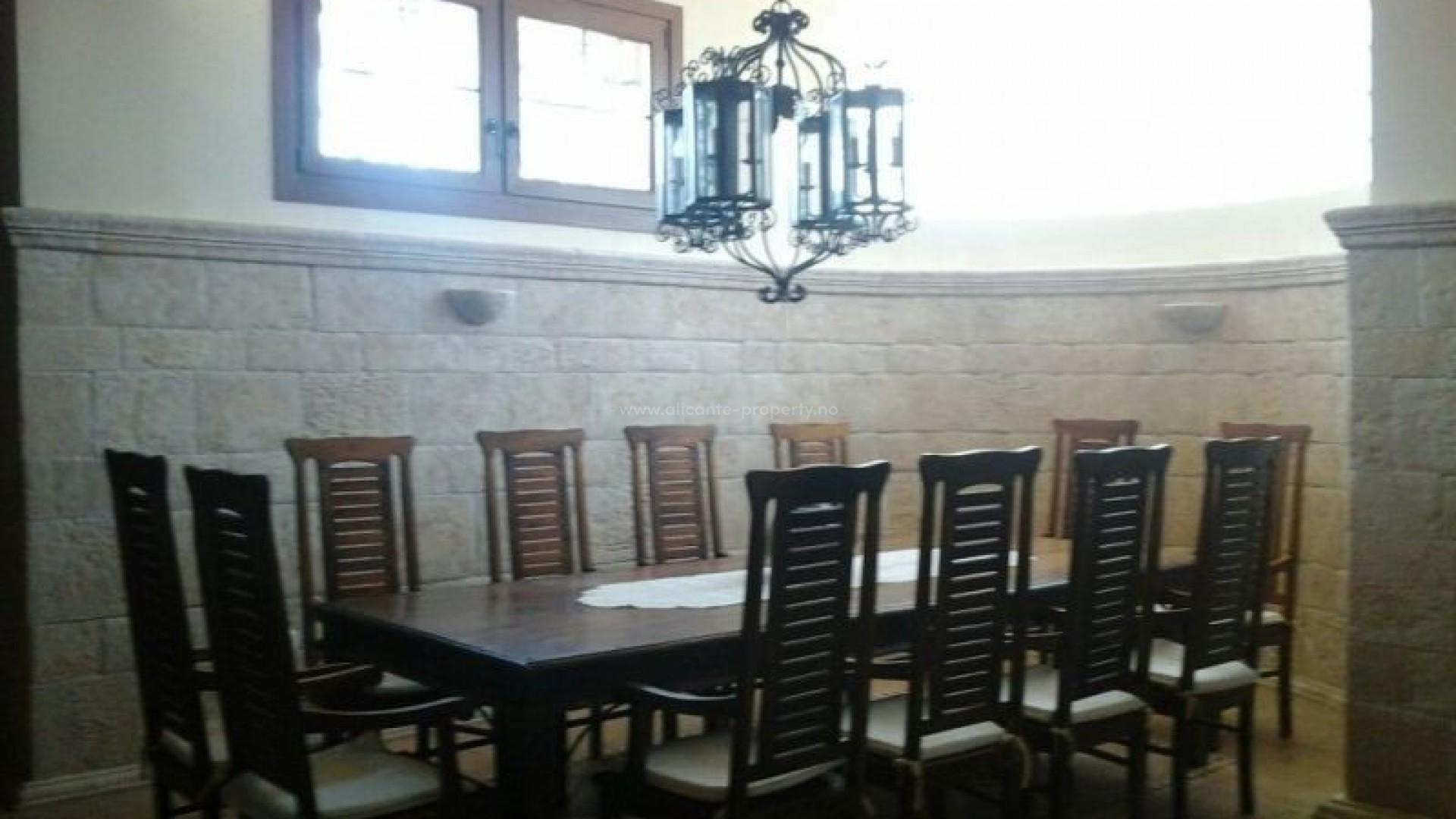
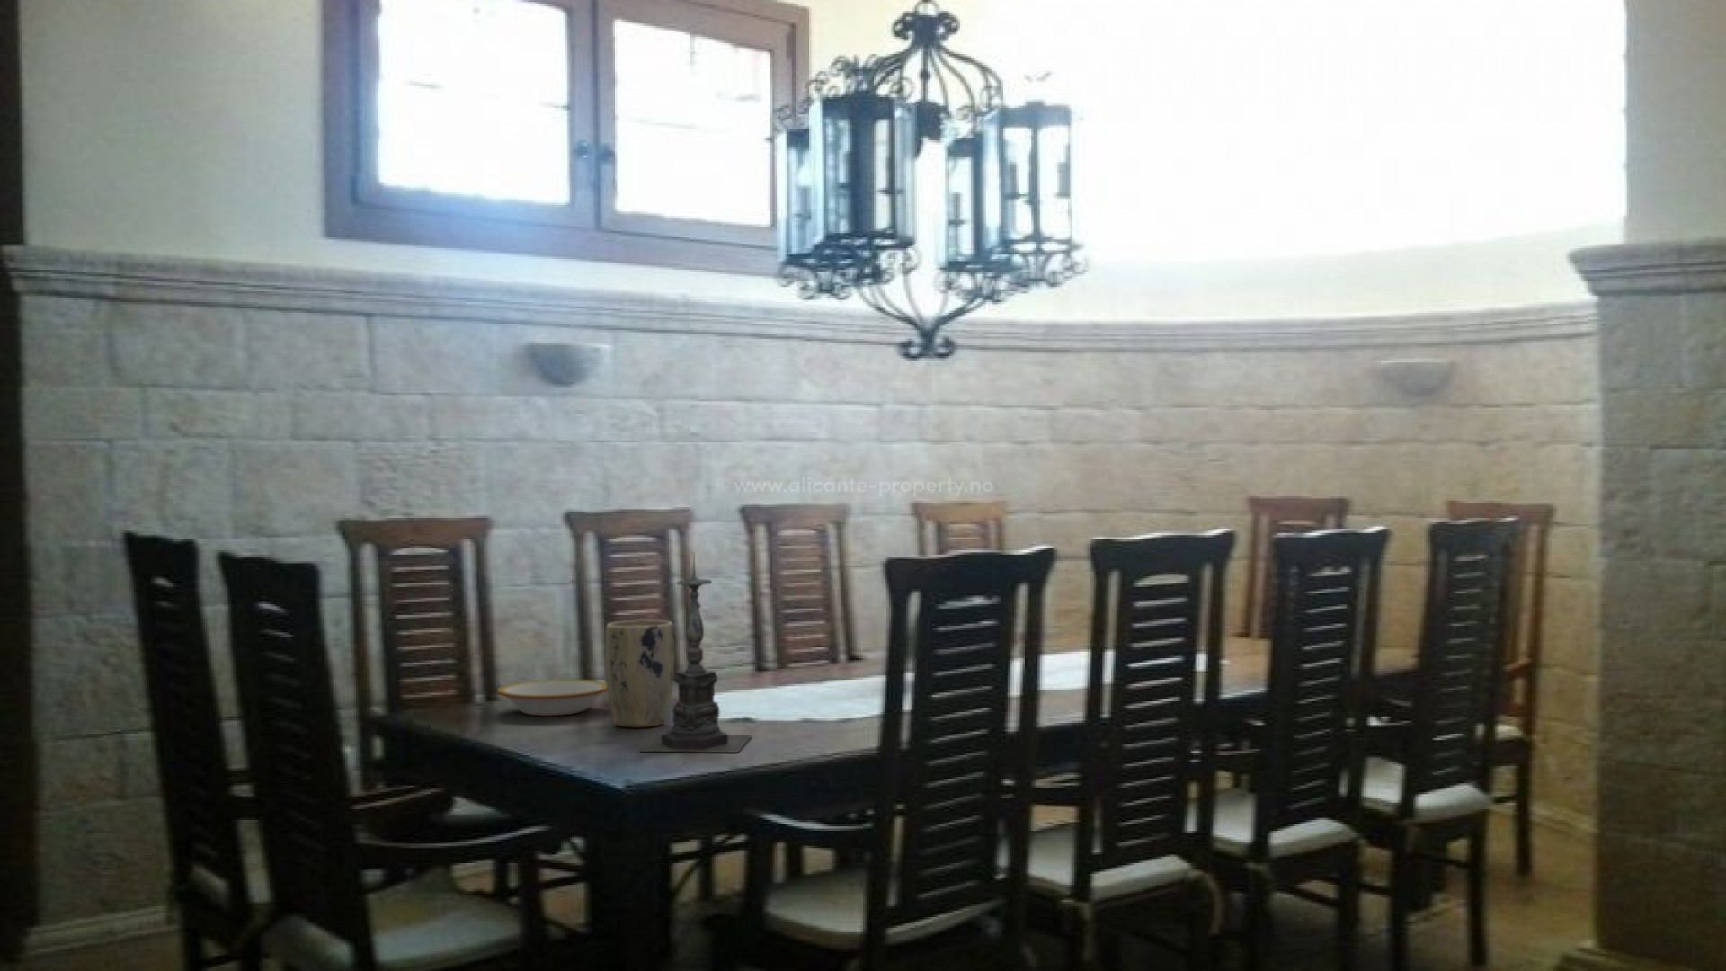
+ plant pot (639, 673)
+ candle holder (696, 647)
+ bowl (554, 698)
